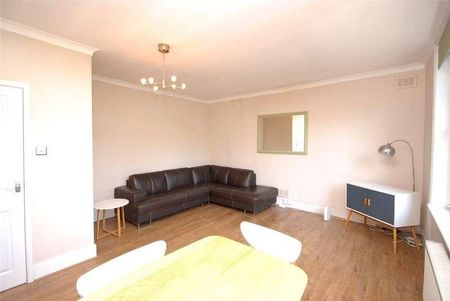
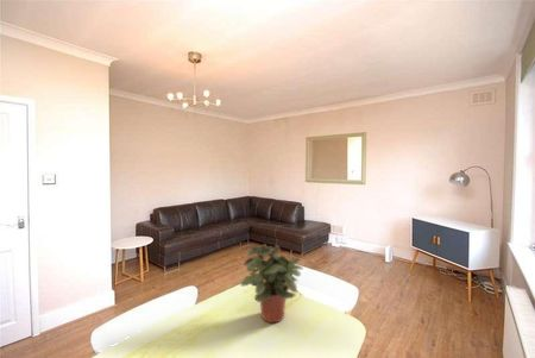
+ potted plant (272, 281)
